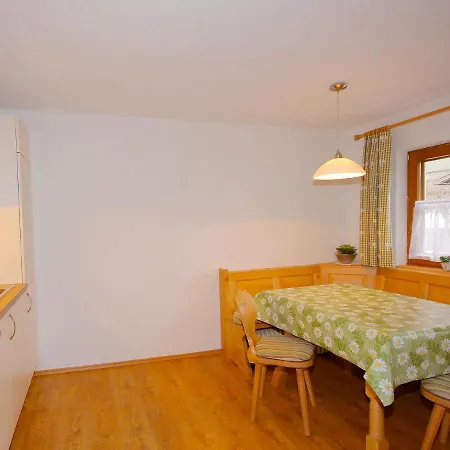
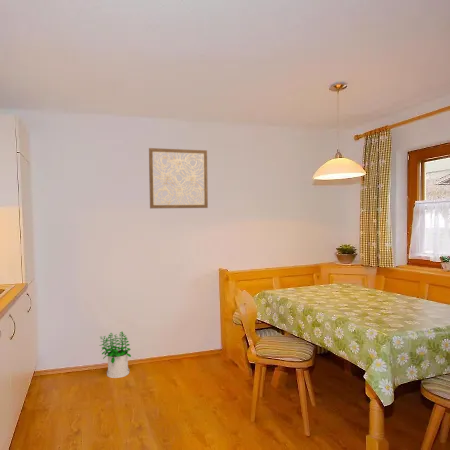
+ wall art (176, 178)
+ potted plant (114, 353)
